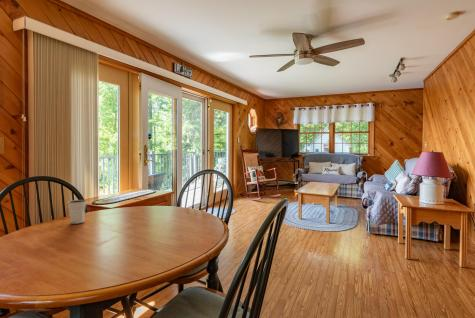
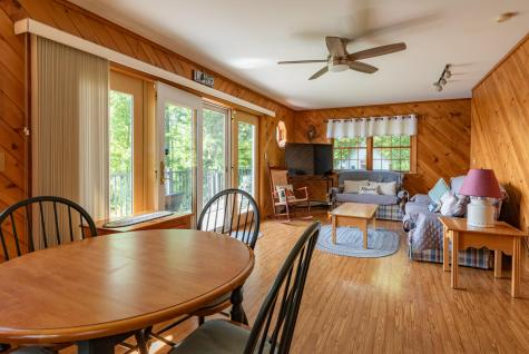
- dixie cup (77, 211)
